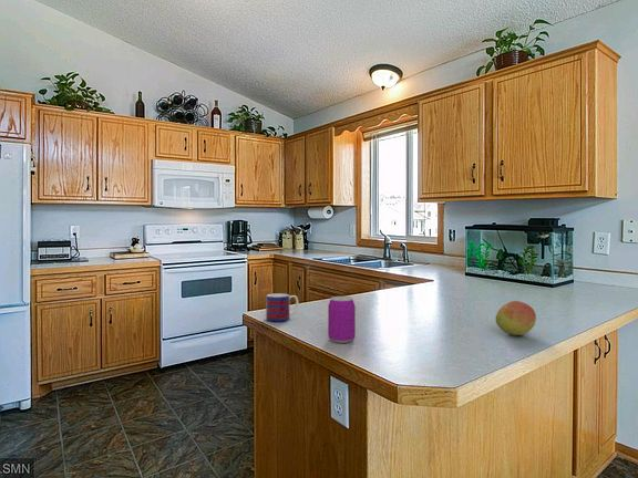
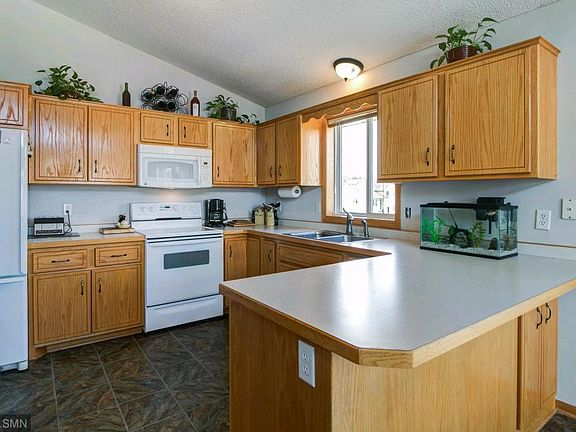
- mug (282, 306)
- fruit (515, 318)
- beverage can (341, 319)
